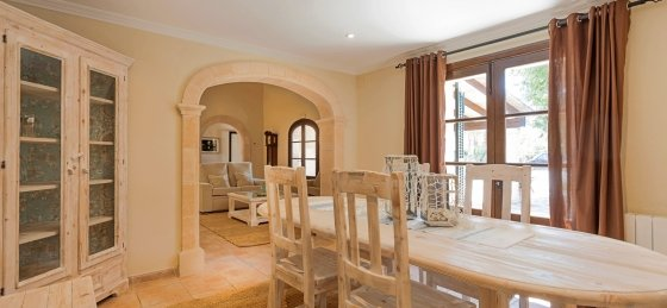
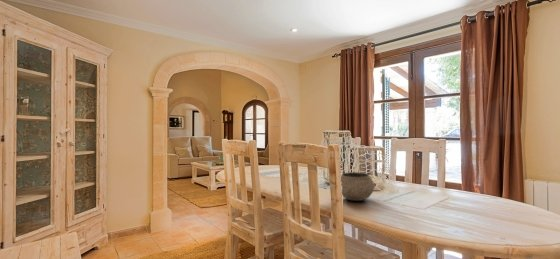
+ bowl (355, 186)
